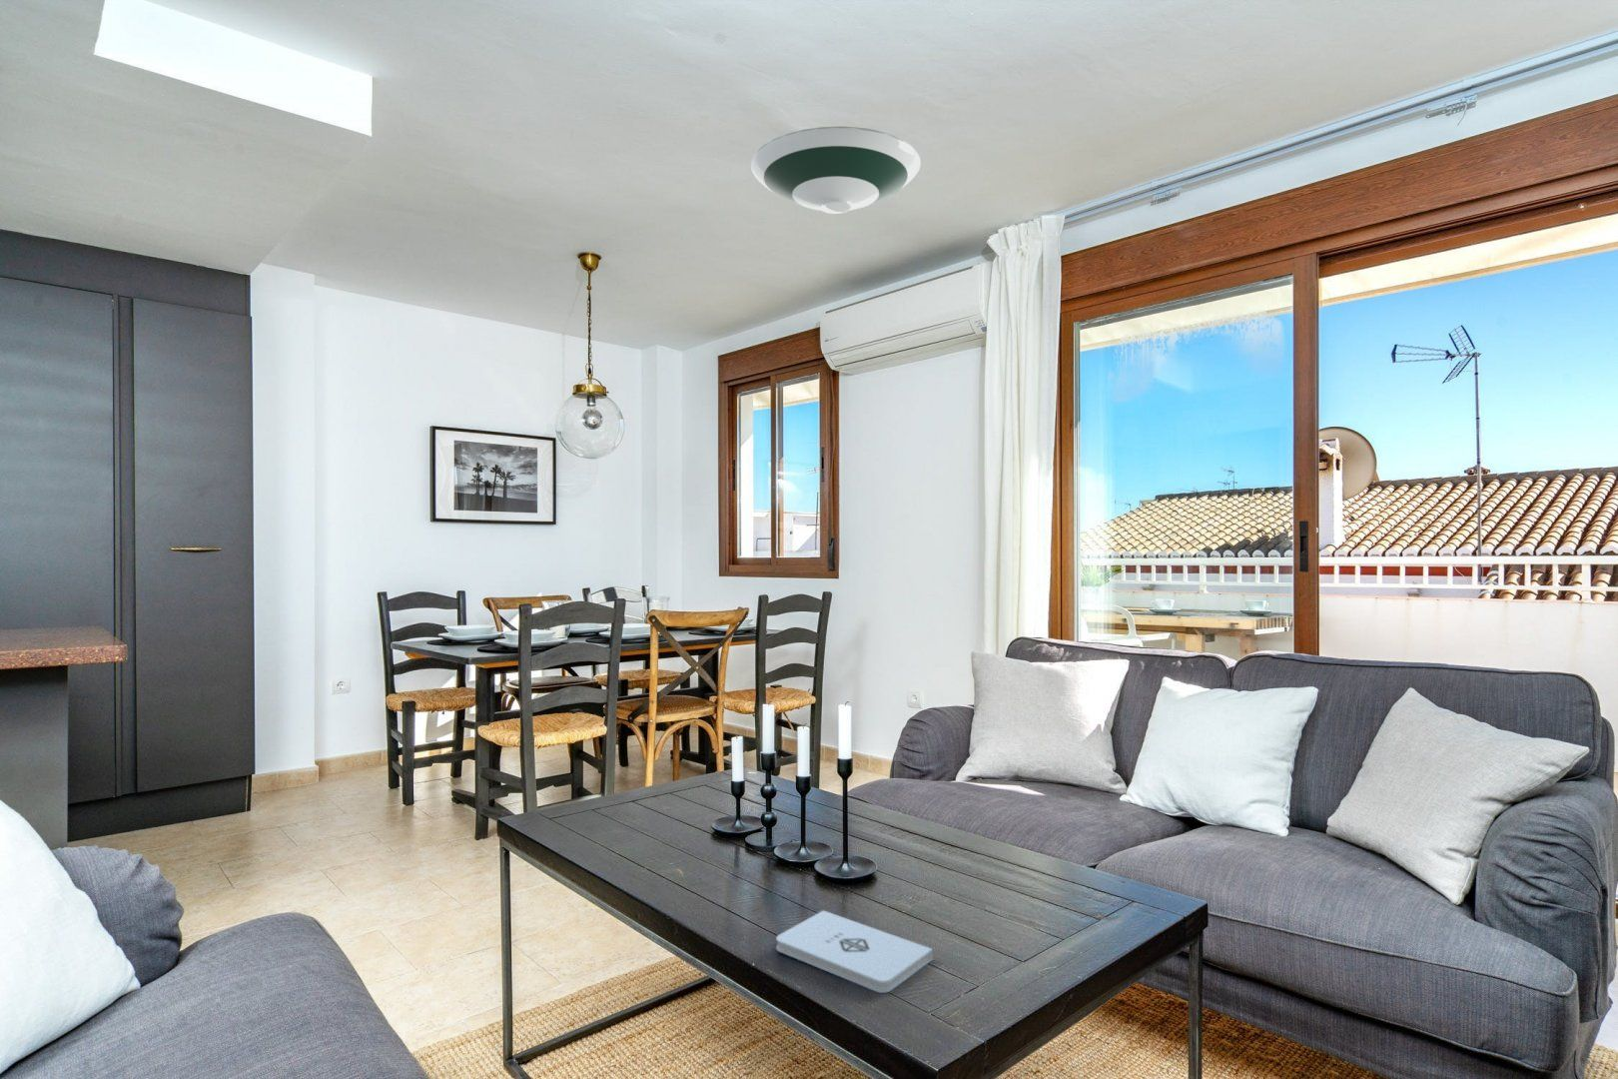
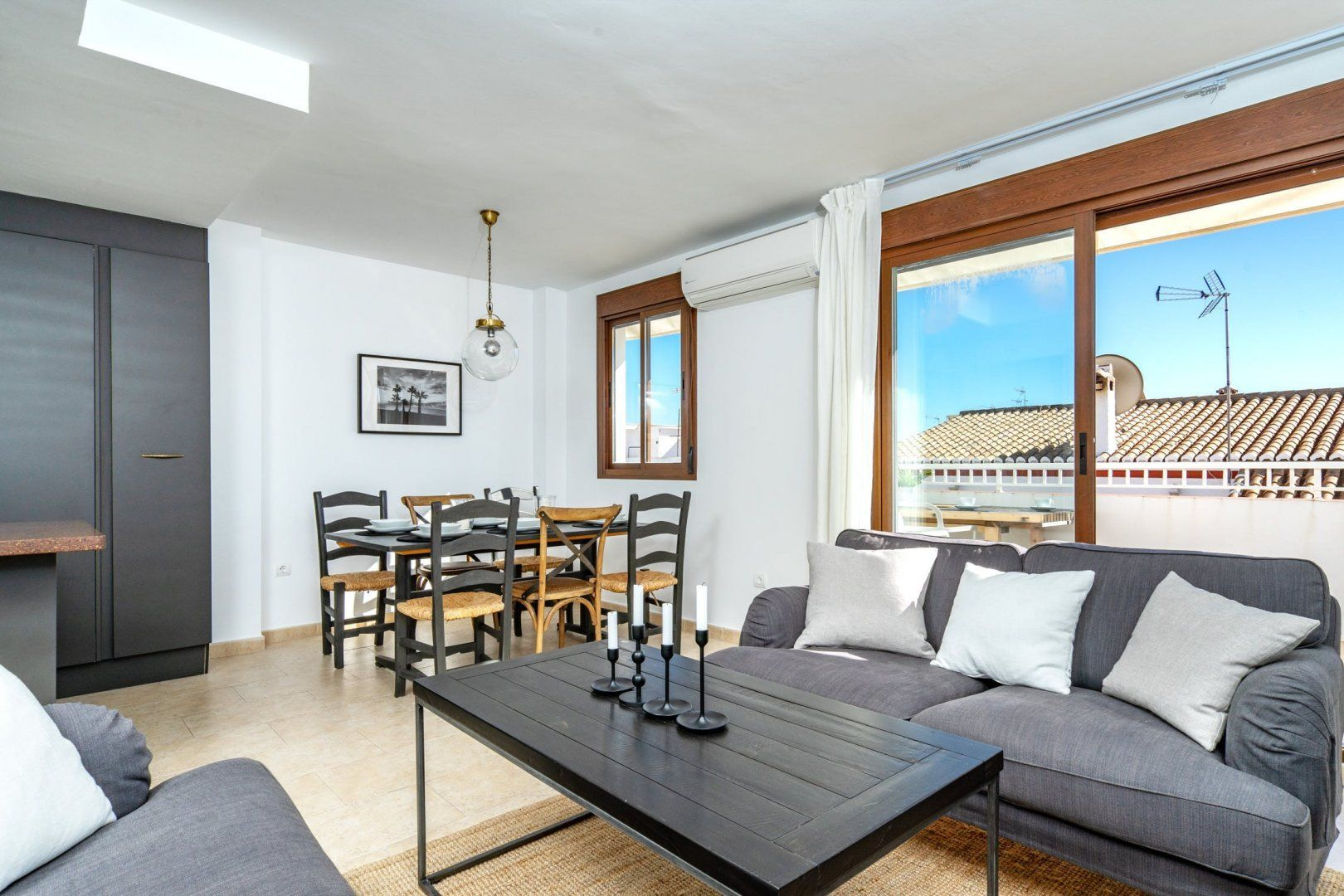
- notepad (851, 948)
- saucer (835, 187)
